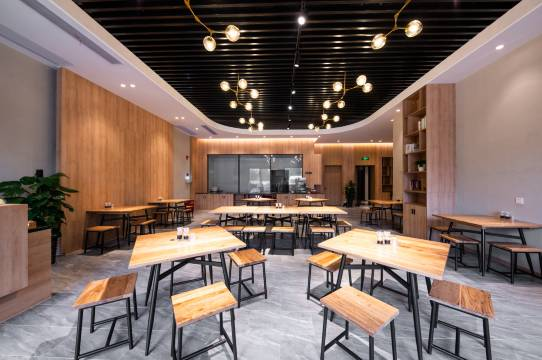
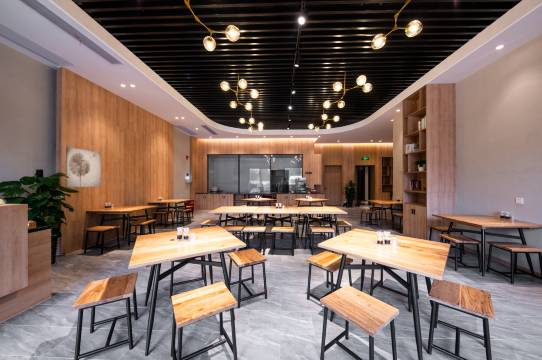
+ wall art (84, 168)
